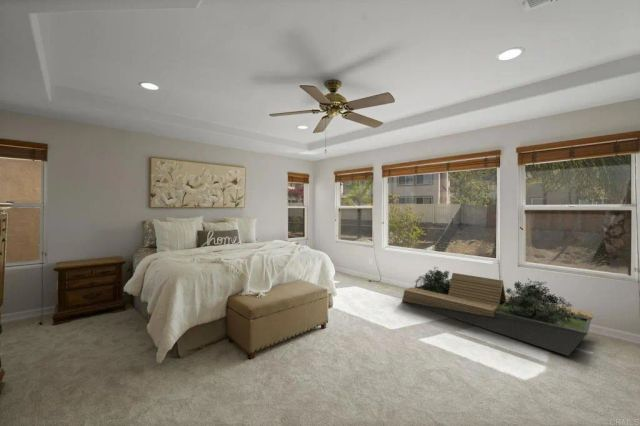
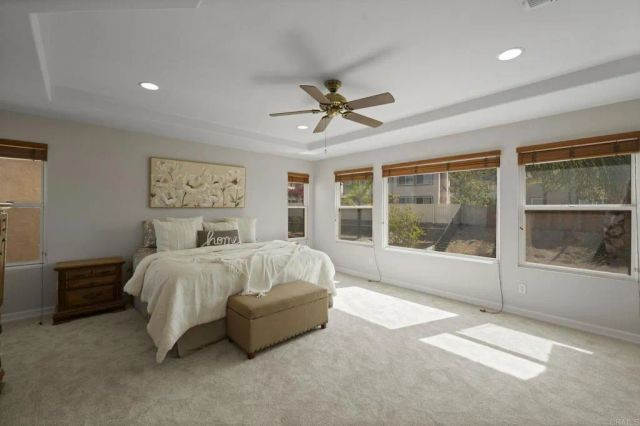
- bench (481, 294)
